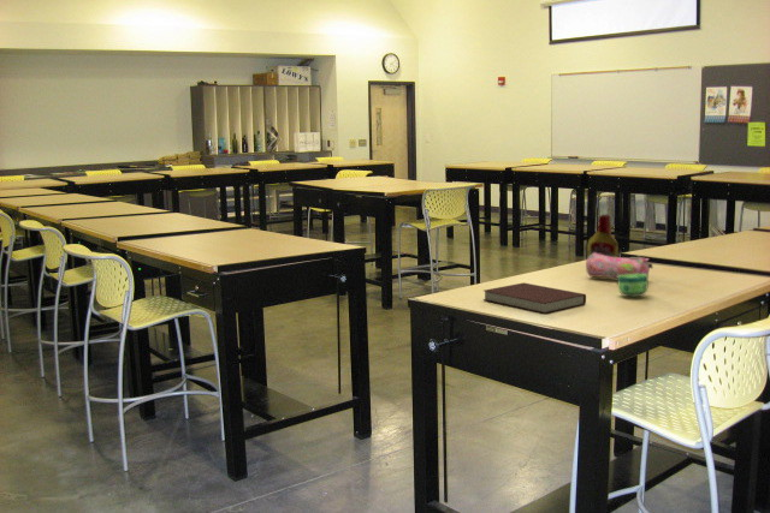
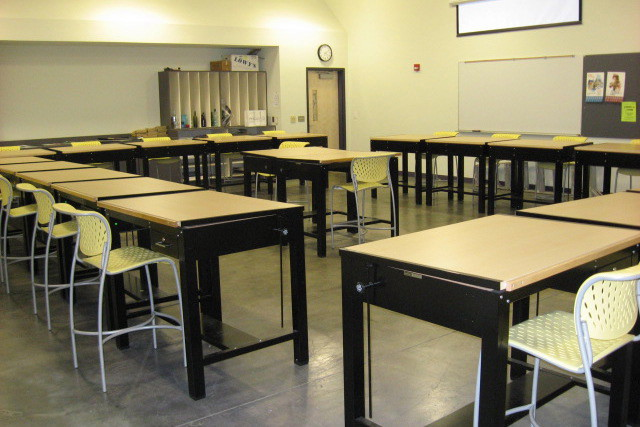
- pencil case (617, 267)
- bottle (603, 239)
- cup (632, 284)
- notebook (533, 297)
